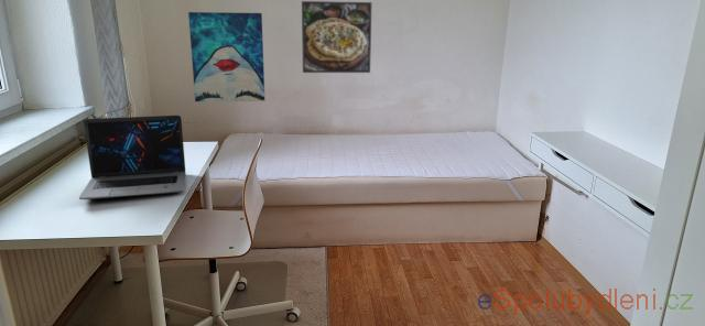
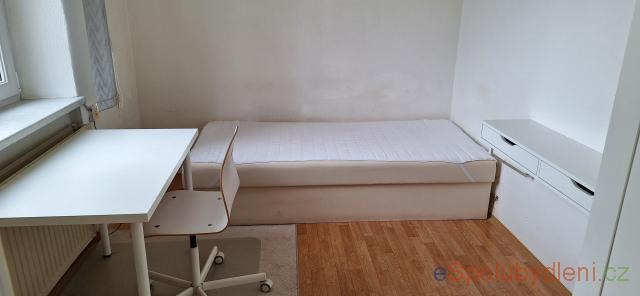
- laptop (133, 155)
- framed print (336, 37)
- wall art (228, 57)
